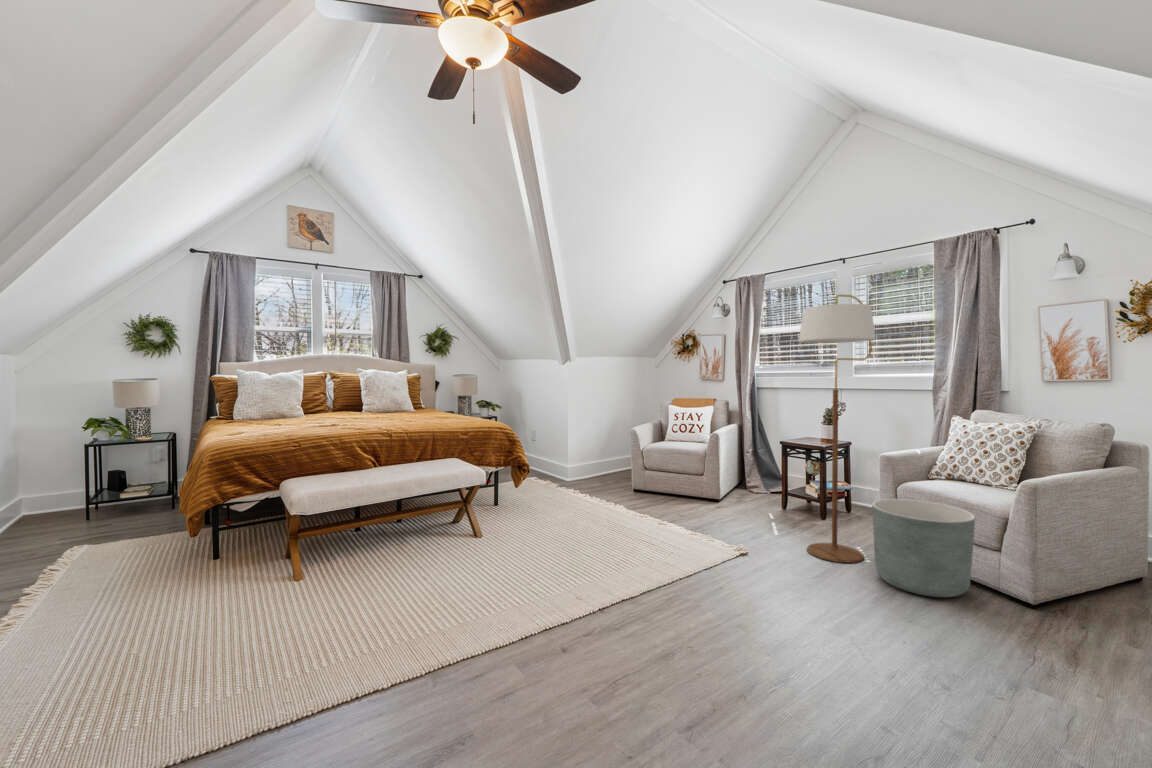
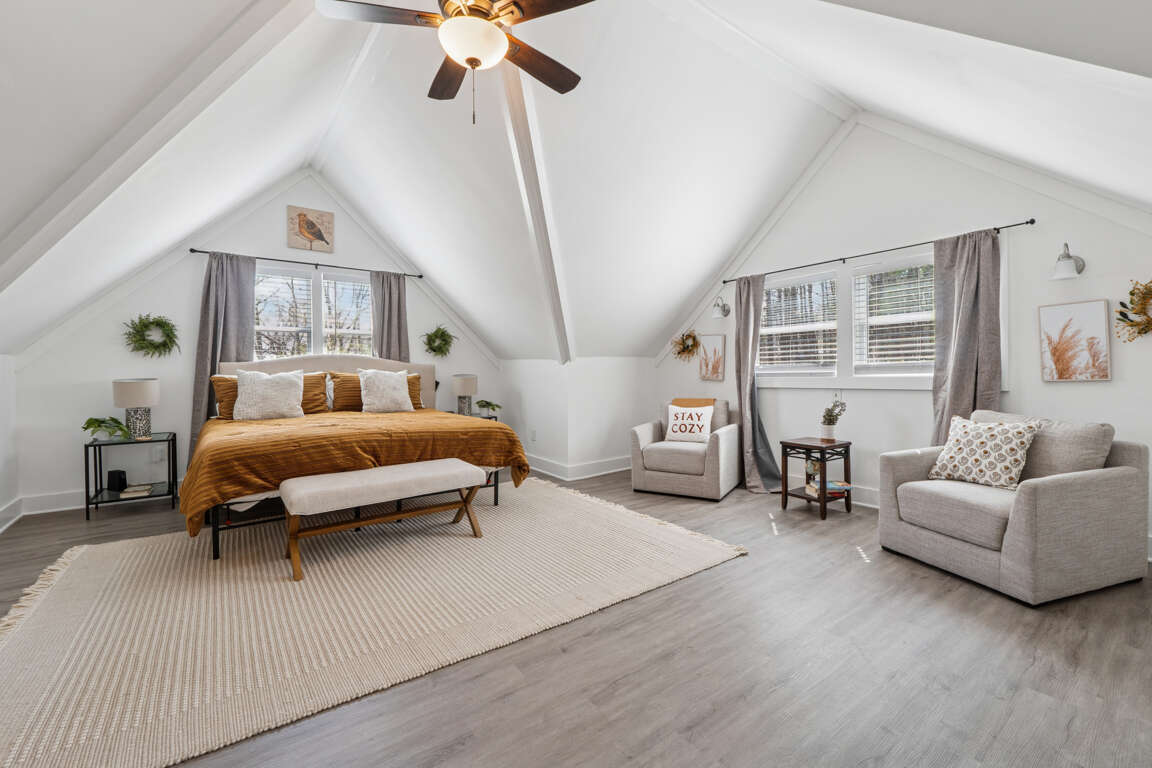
- planter (920, 546)
- floor lamp (837, 424)
